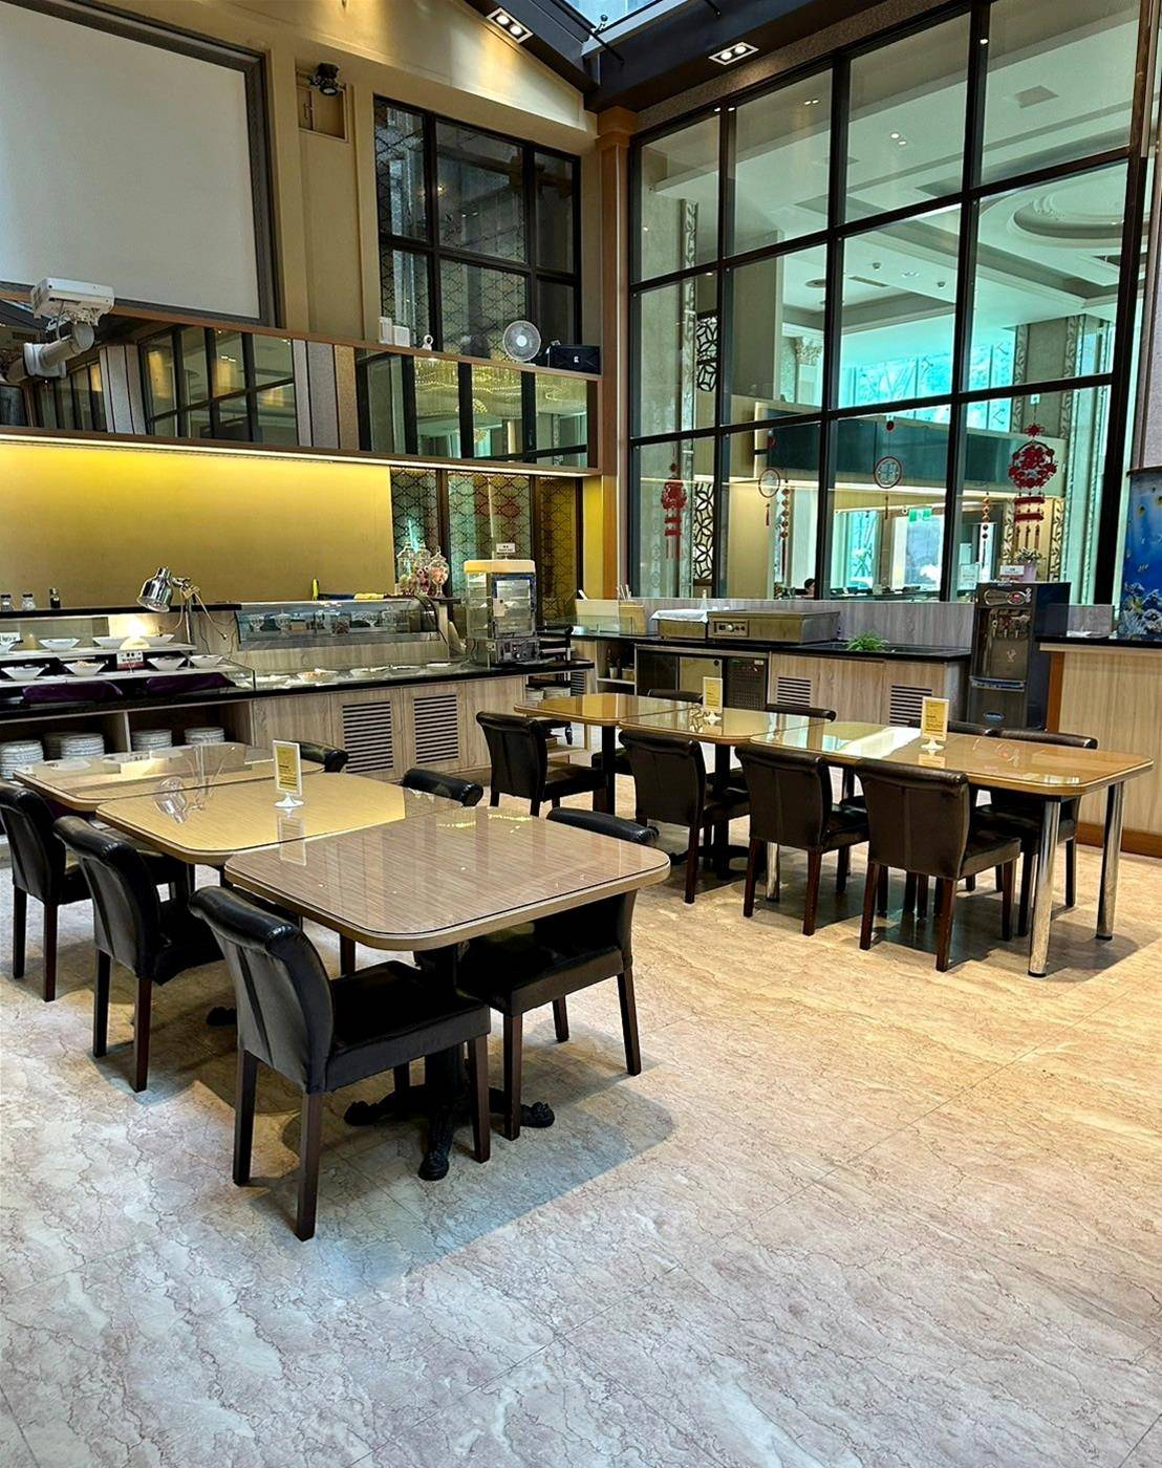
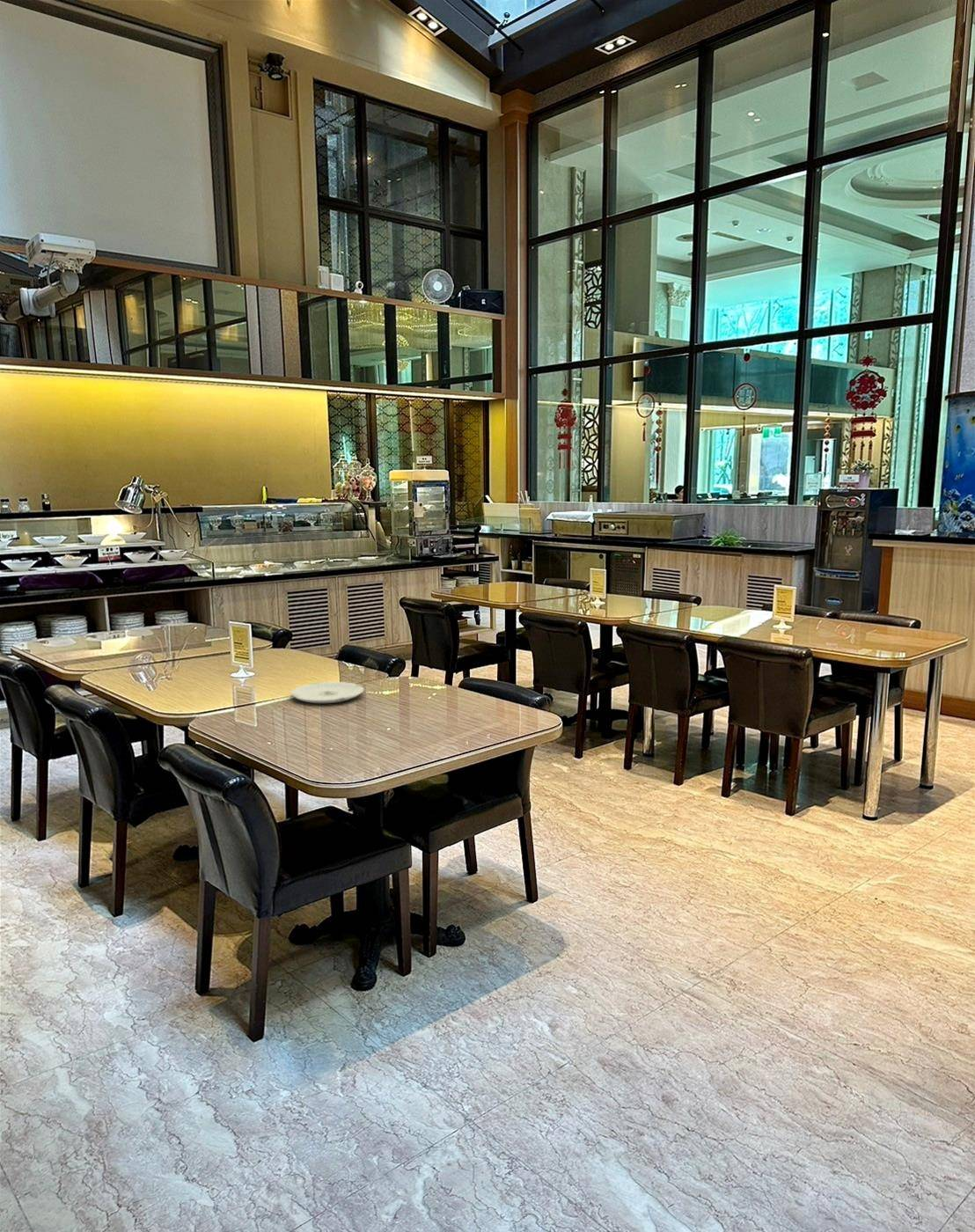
+ plate (327, 693)
